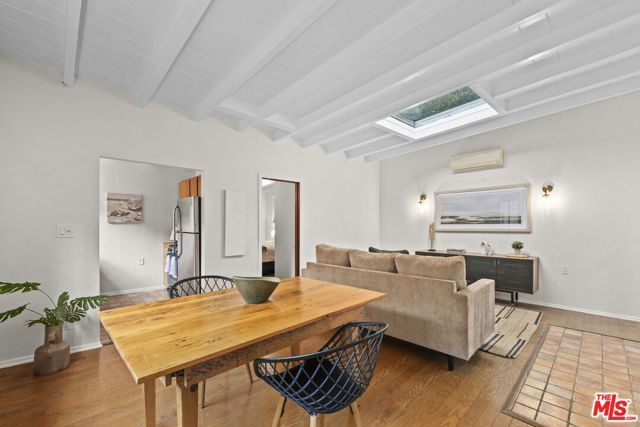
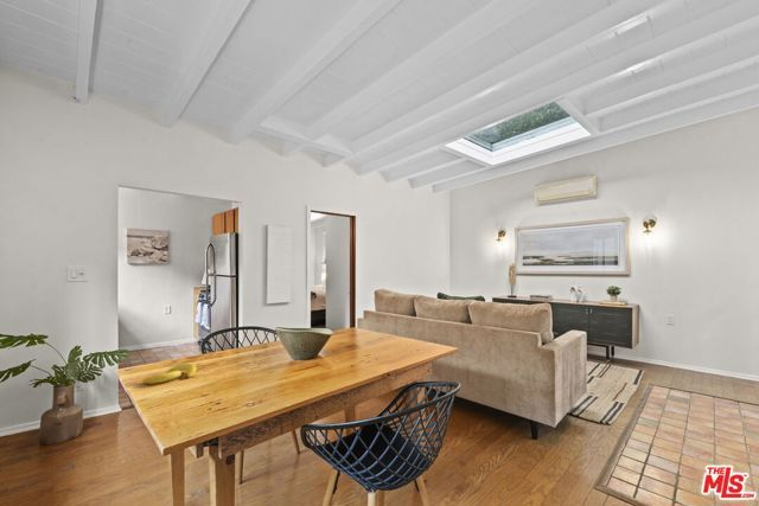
+ banana (171, 372)
